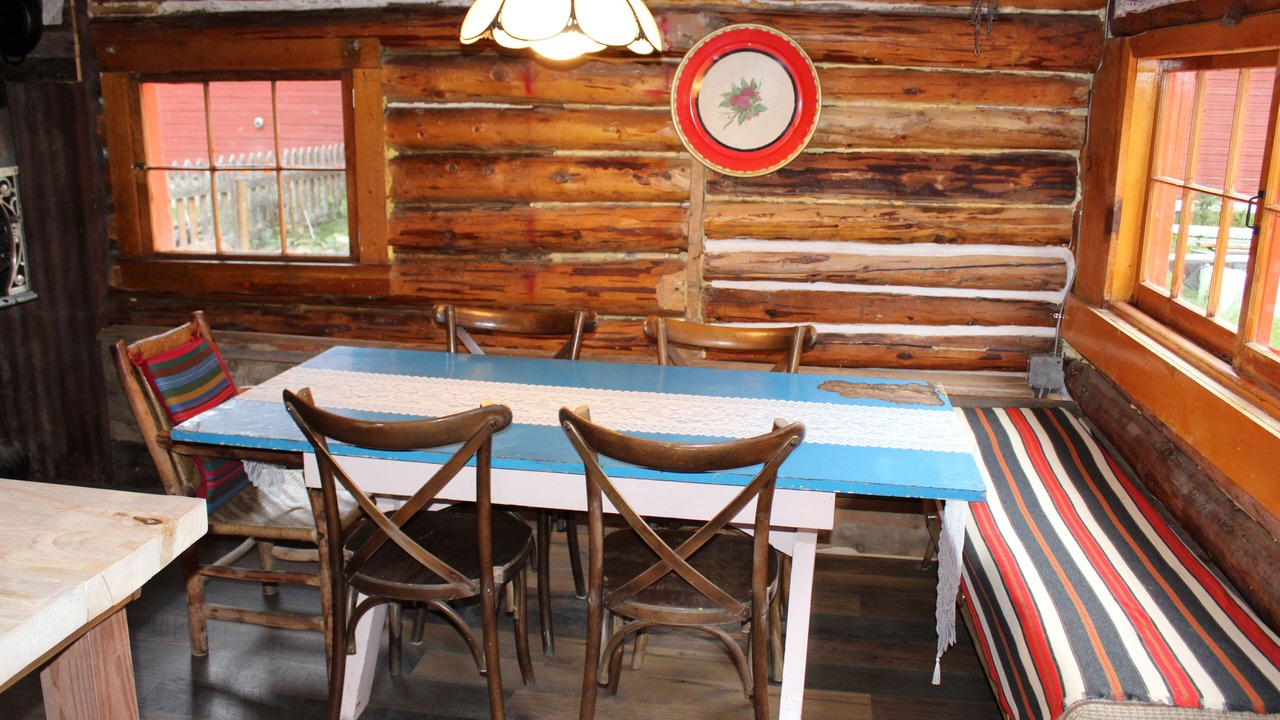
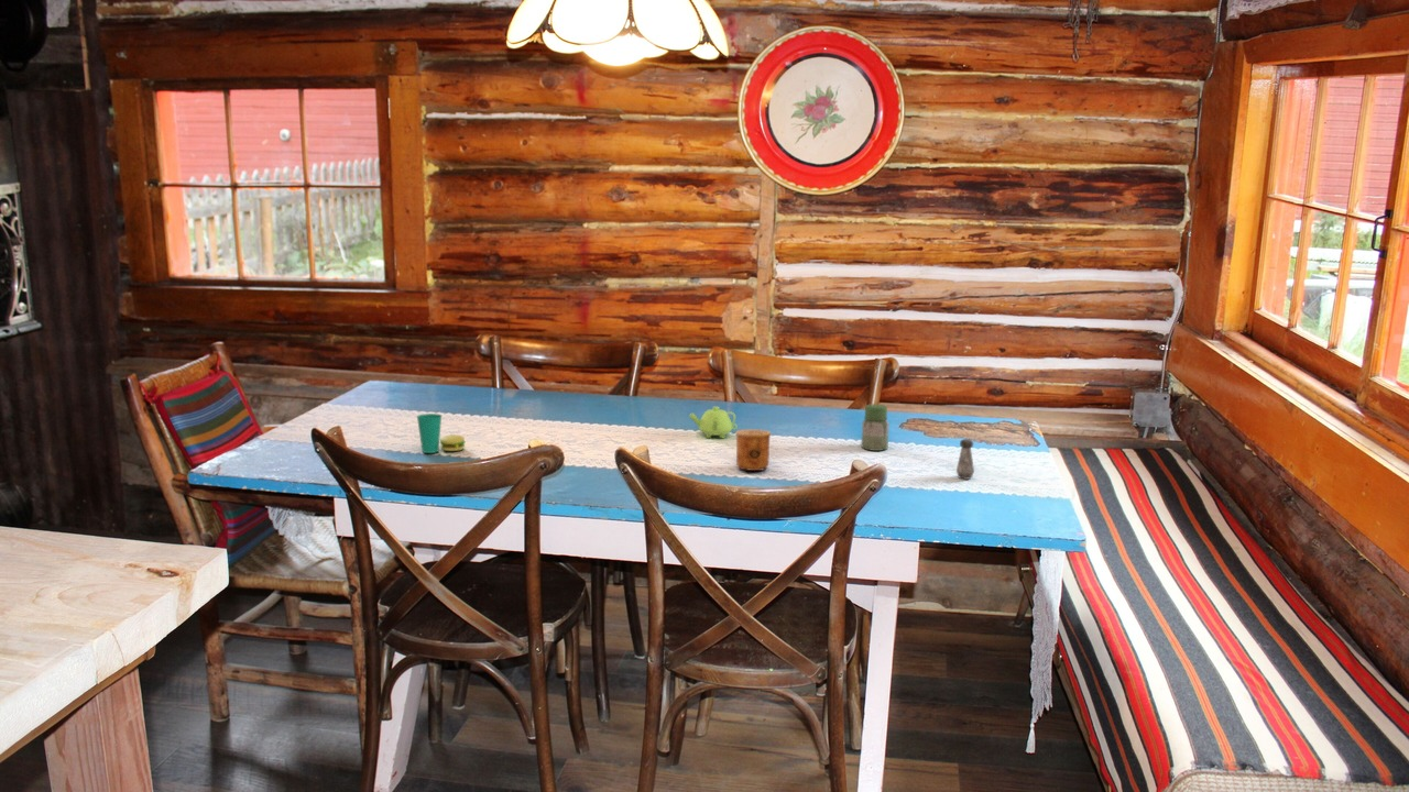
+ cup (439, 432)
+ jar (875, 427)
+ salt shaker (965, 459)
+ teapot (712, 421)
+ cup (752, 449)
